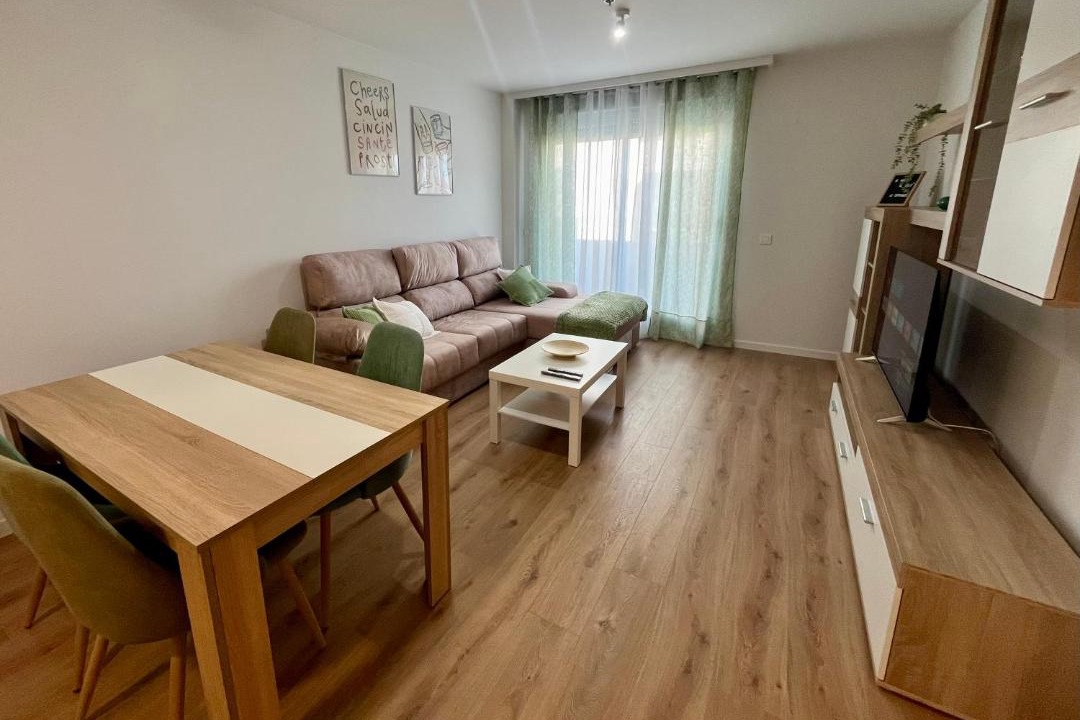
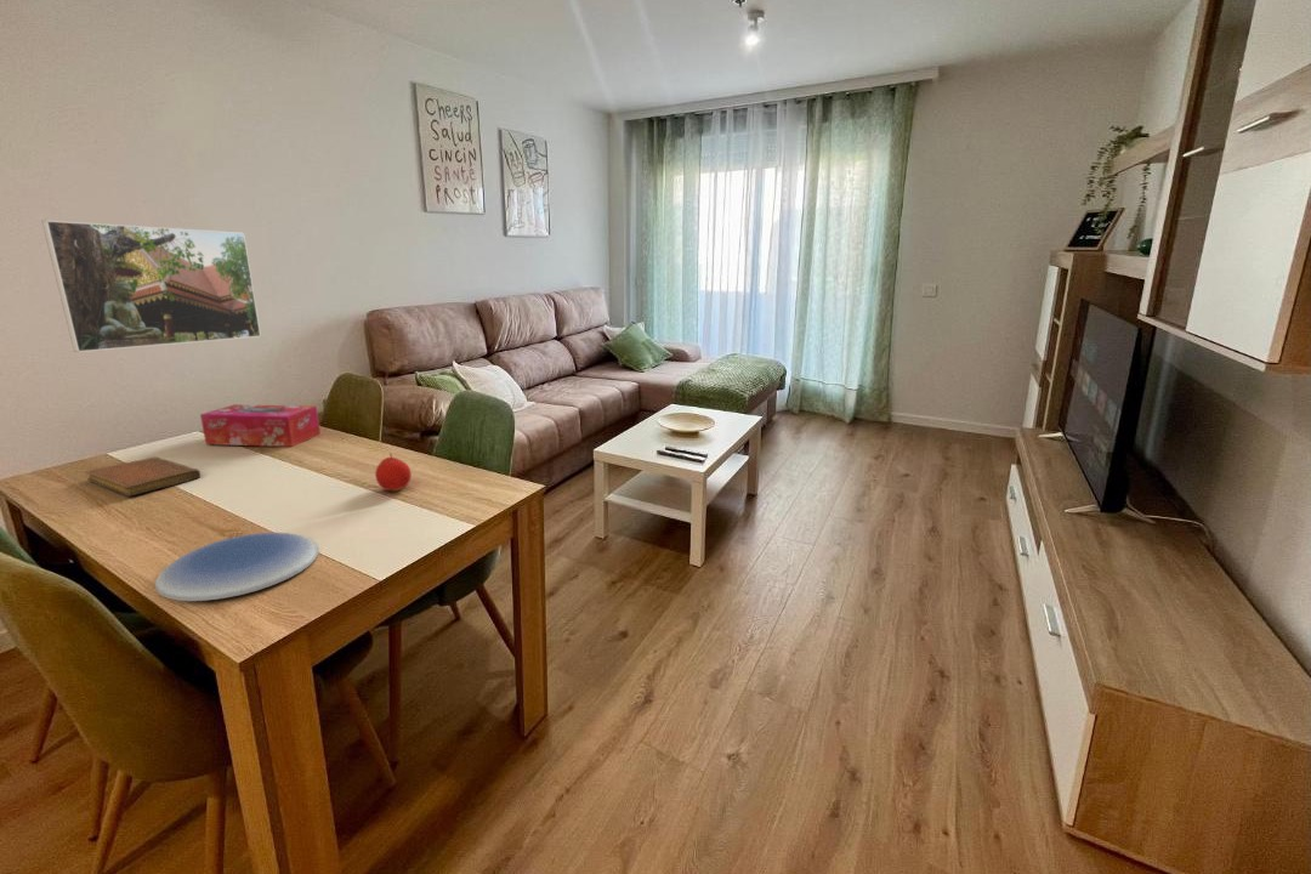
+ plate (240, 557)
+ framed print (166, 286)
+ notebook (143, 473)
+ fruit (392, 471)
+ tissue box (262, 424)
